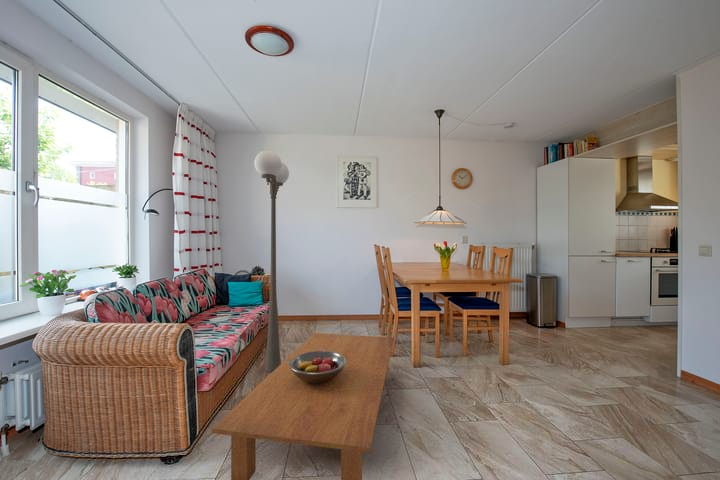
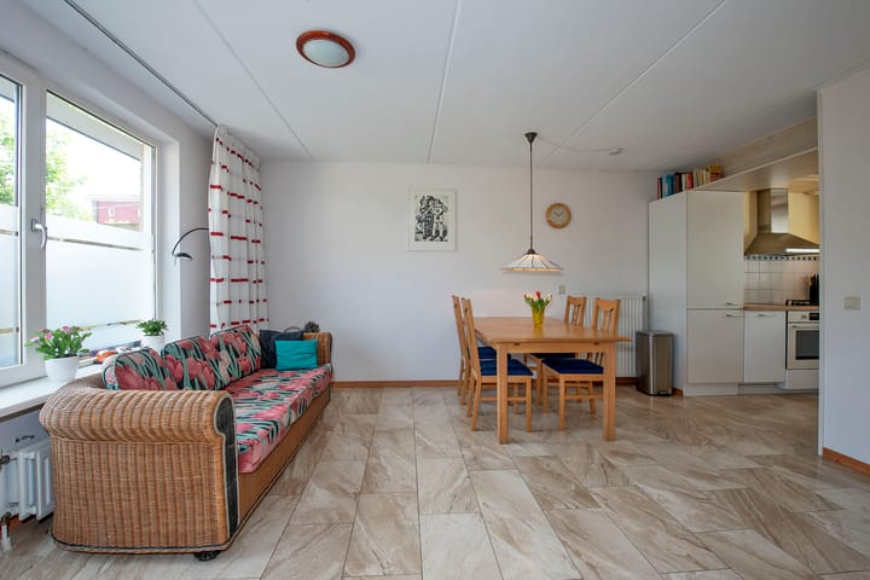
- fruit bowl (318, 366)
- coffee table (331, 389)
- floor lamp (272, 262)
